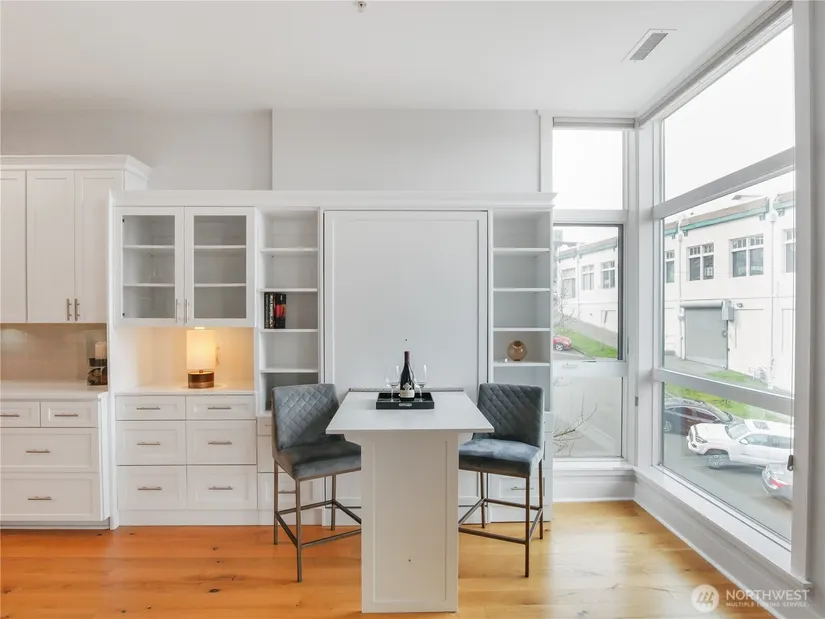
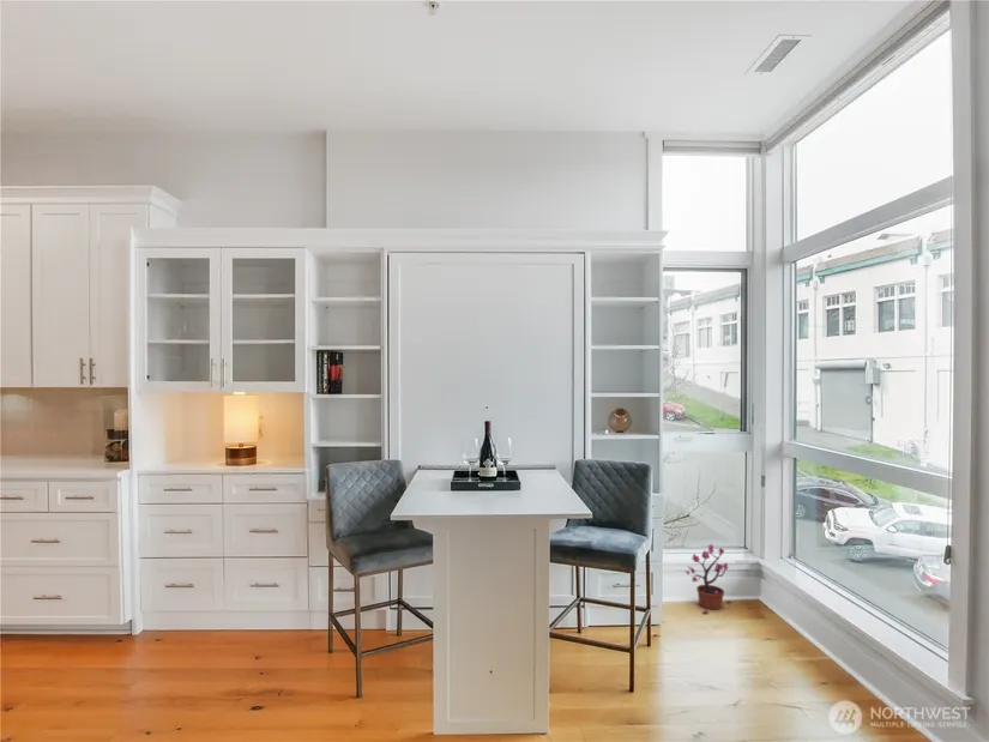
+ potted plant (712, 579)
